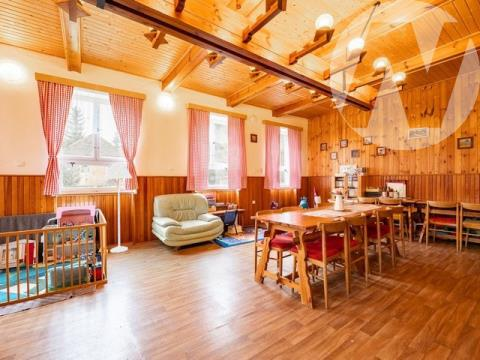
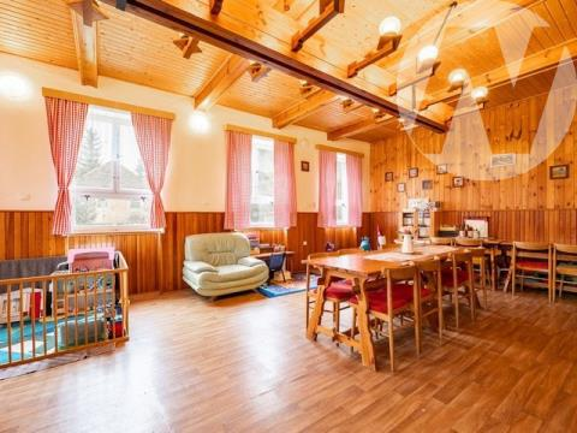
- floor lamp (118, 206)
